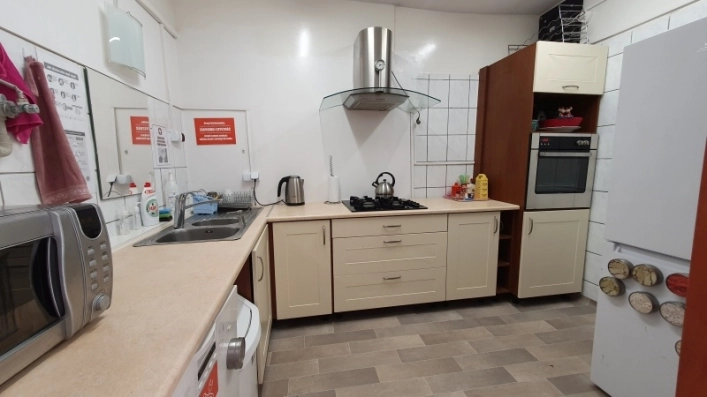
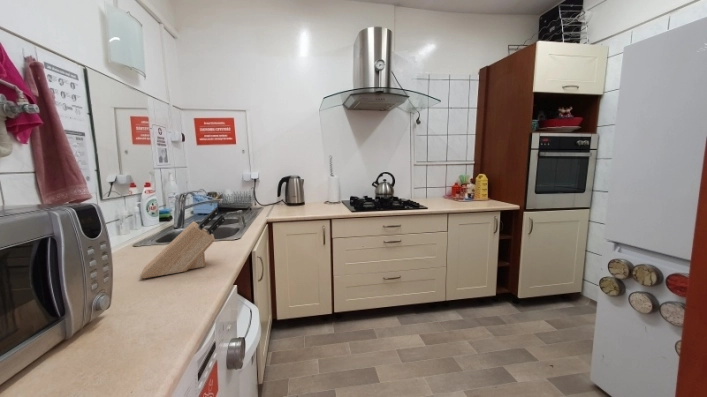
+ knife block (185, 238)
